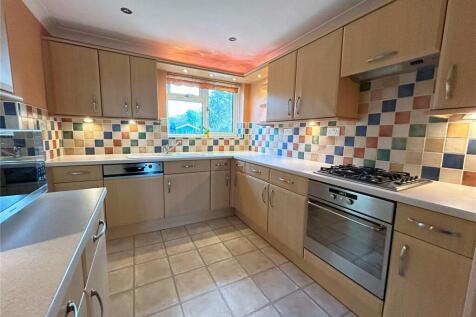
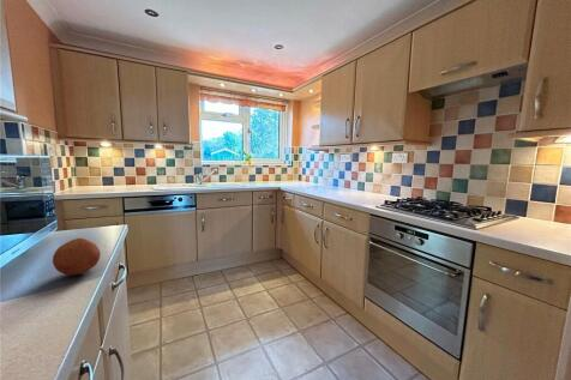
+ fruit (77, 255)
